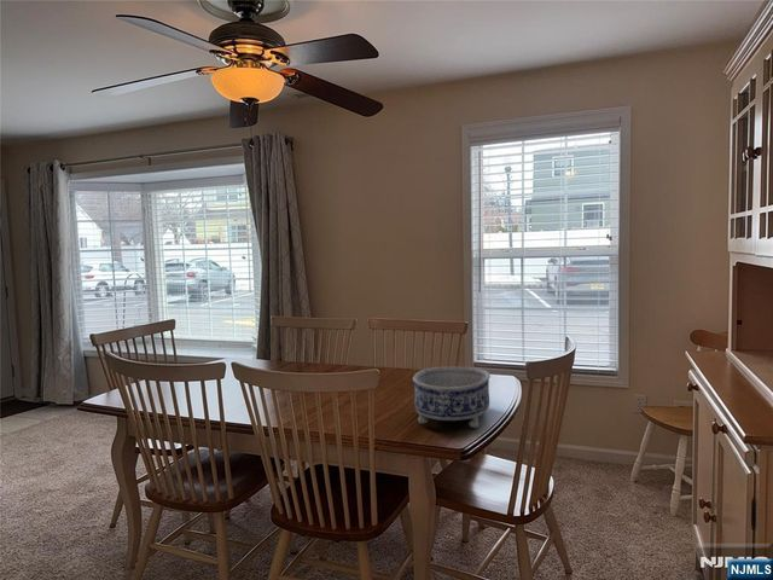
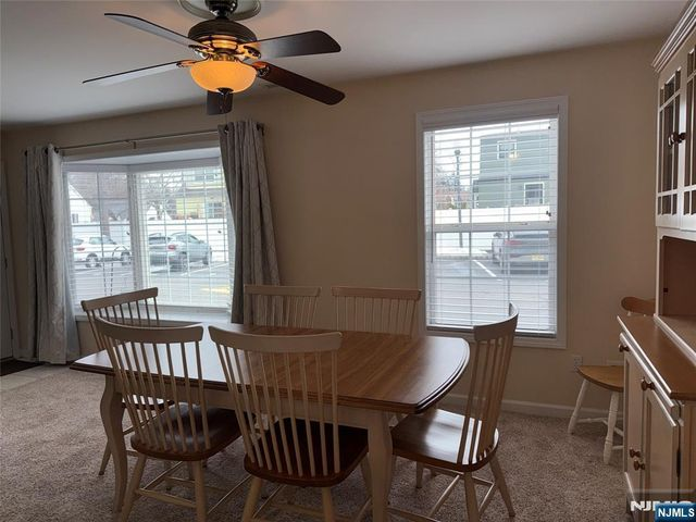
- decorative bowl (452, 395)
